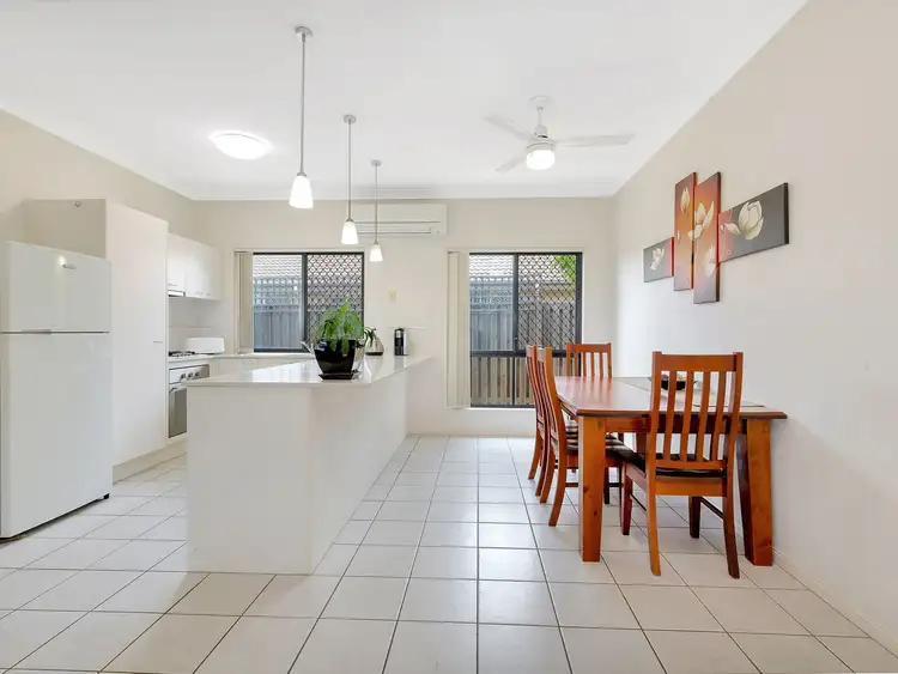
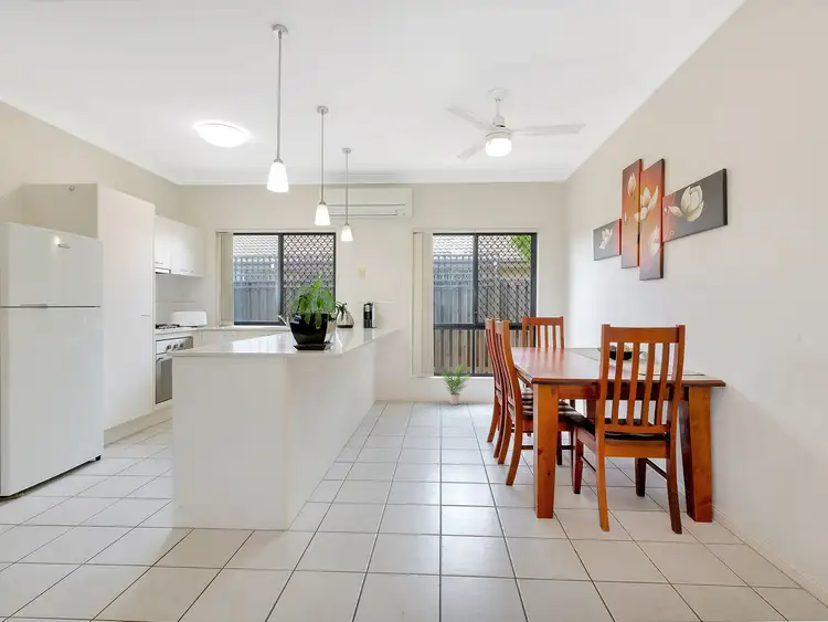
+ potted plant (454, 383)
